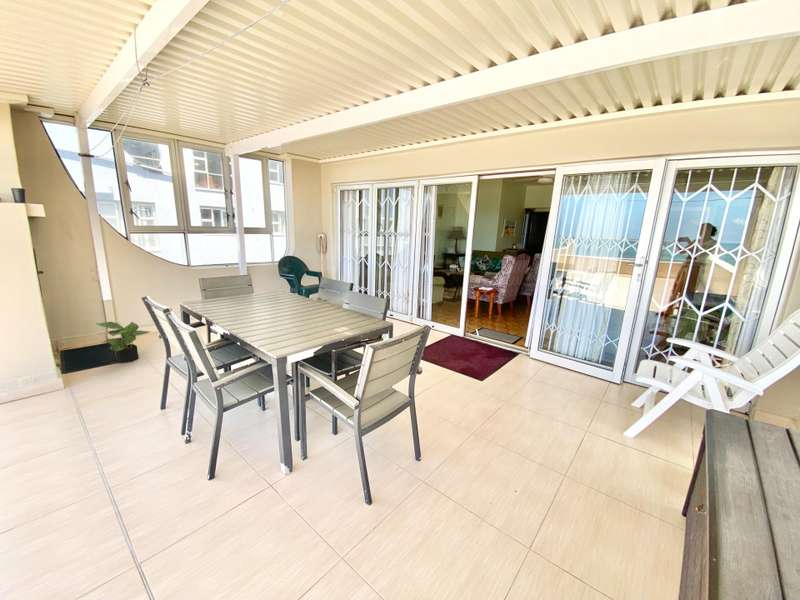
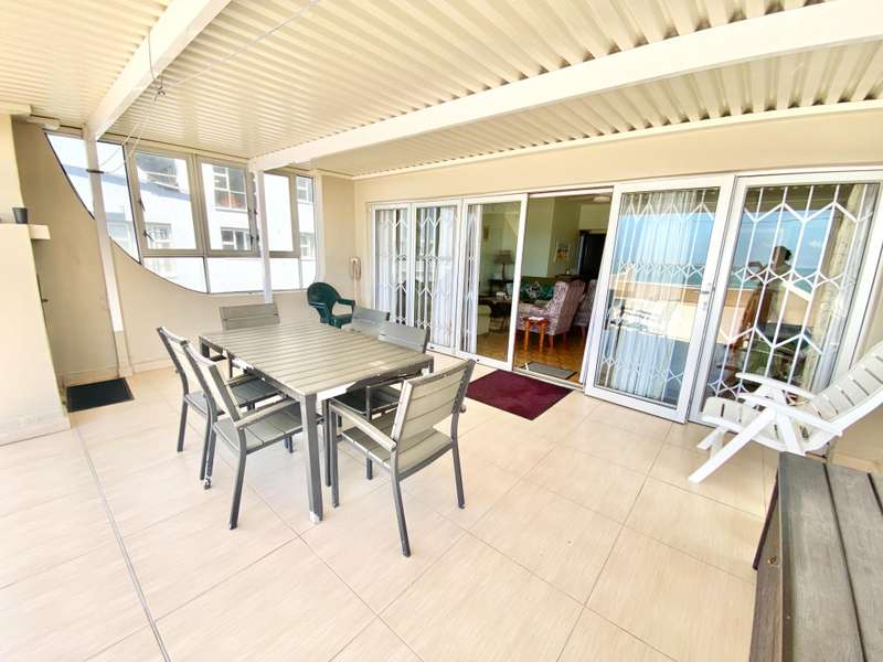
- potted plant (124, 340)
